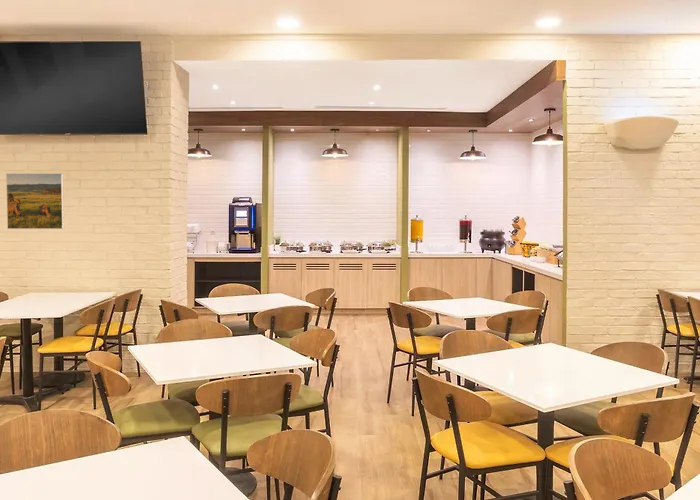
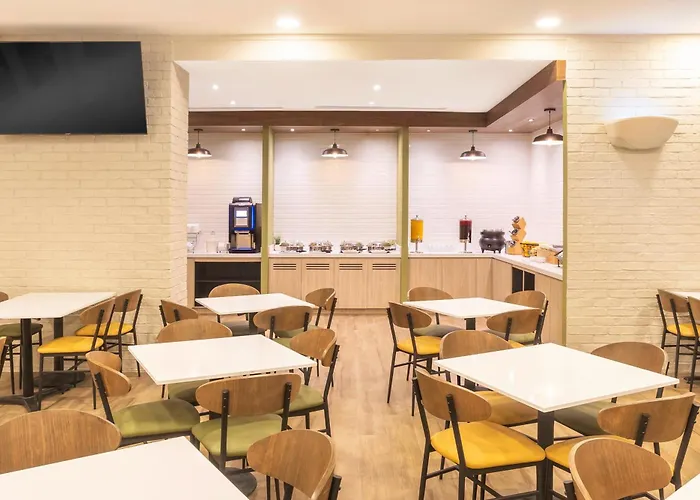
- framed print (35, 201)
